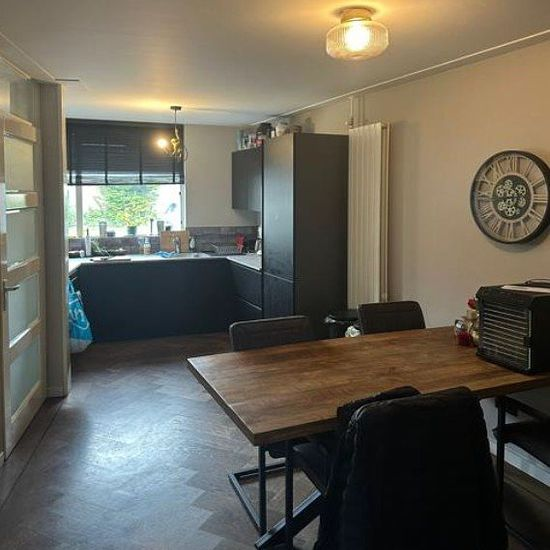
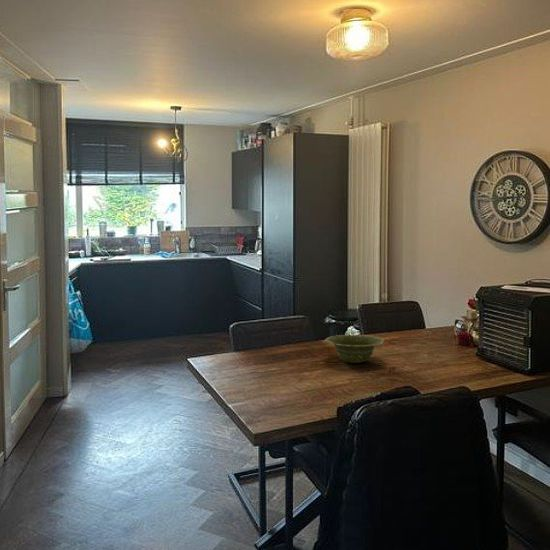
+ dish (354, 350)
